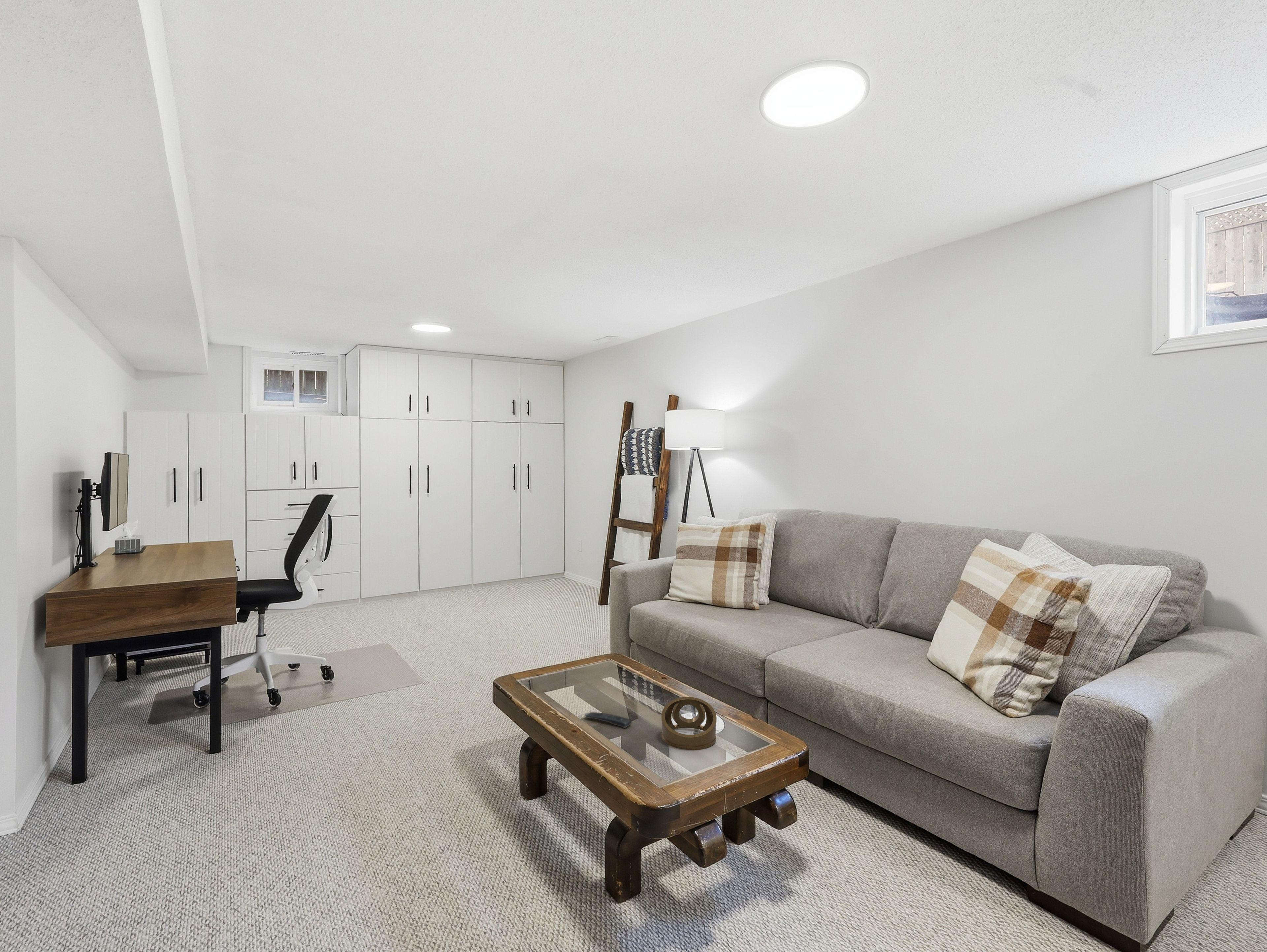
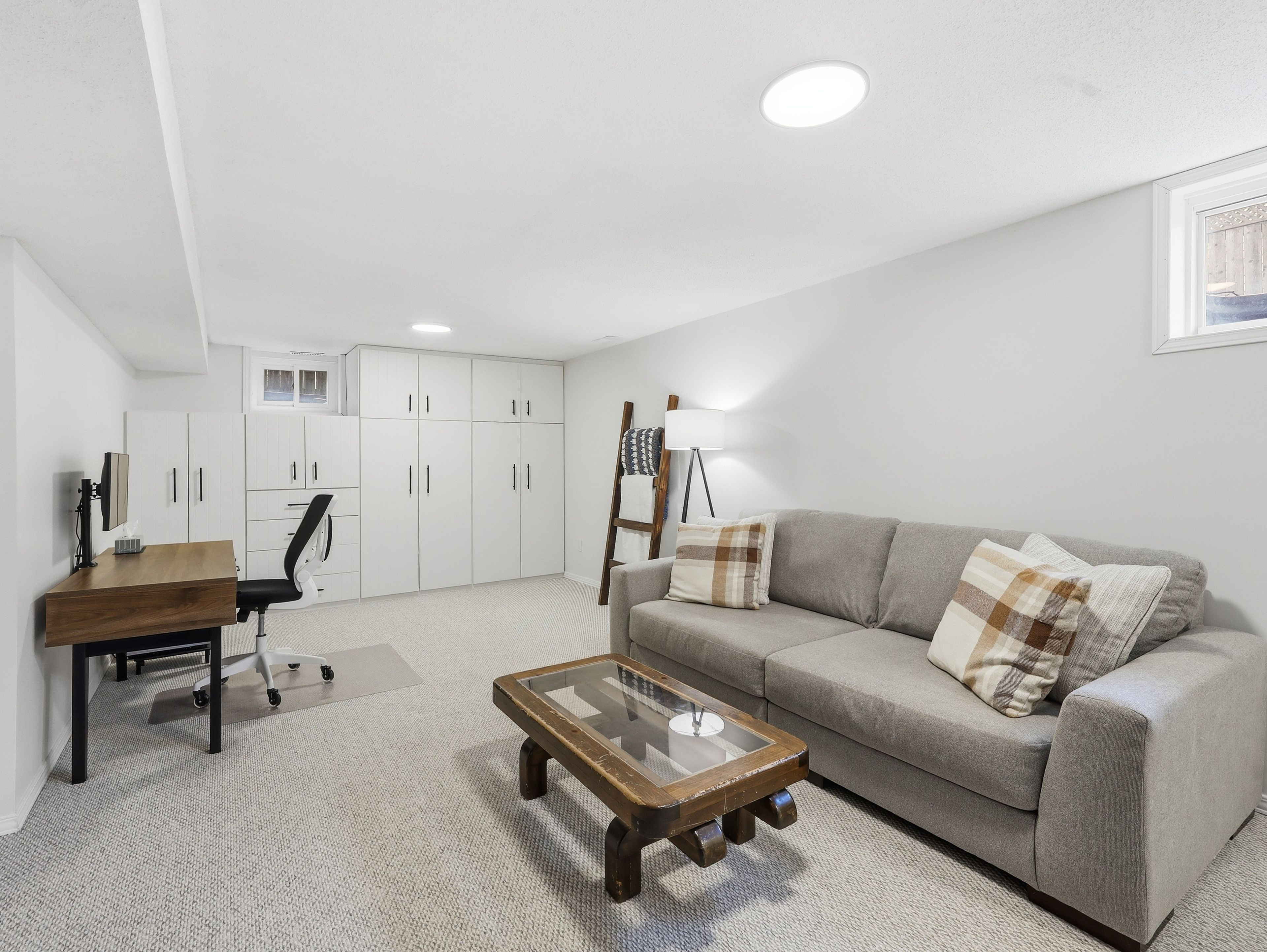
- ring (689, 721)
- remote control (606, 718)
